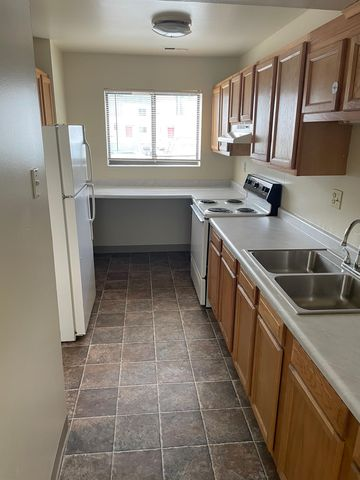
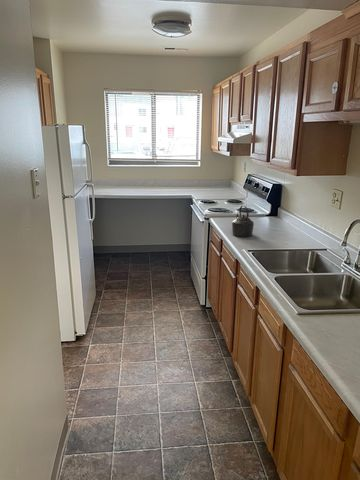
+ kettle (241, 219)
